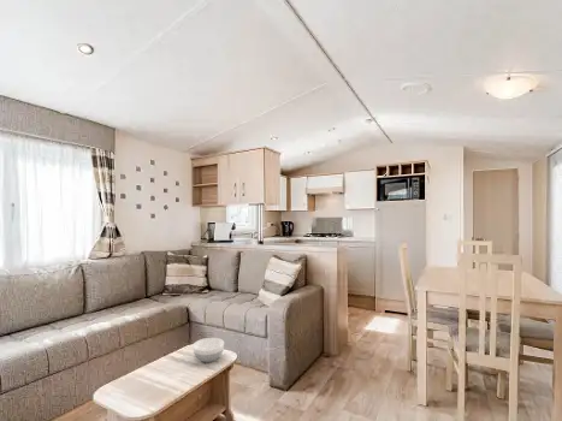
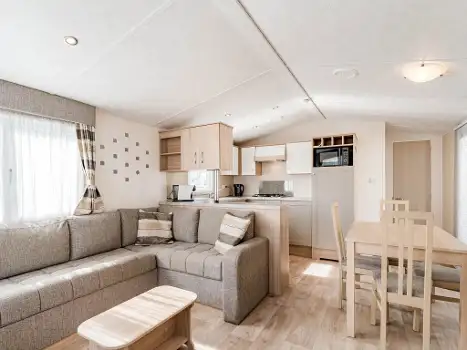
- bowl (208, 350)
